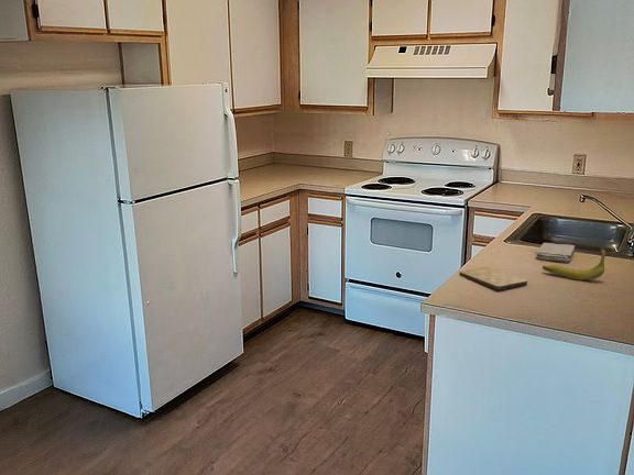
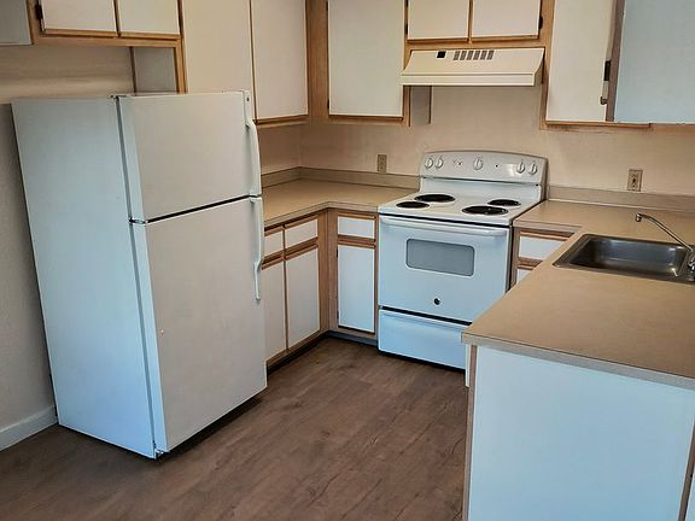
- washcloth (555, 251)
- cutting board (492, 277)
- banana (570, 268)
